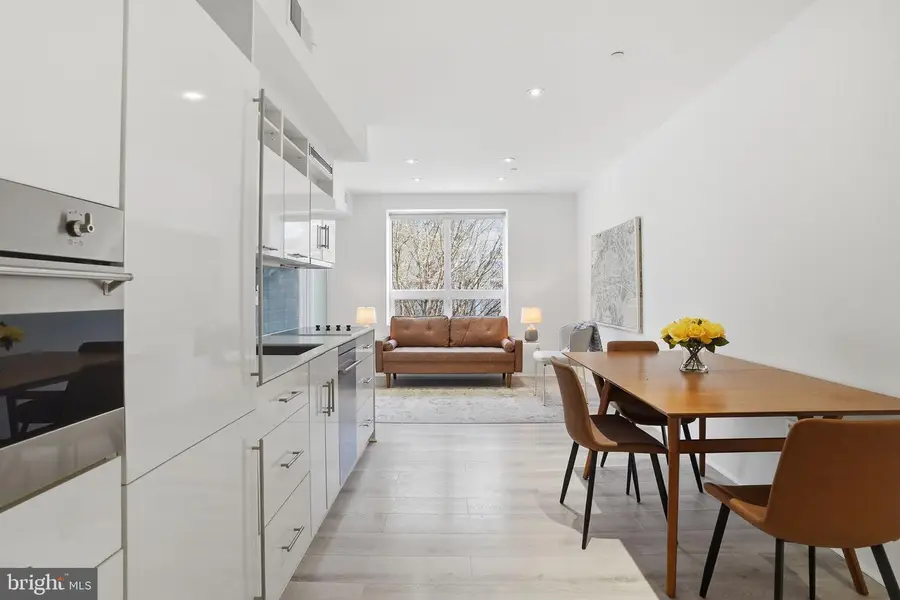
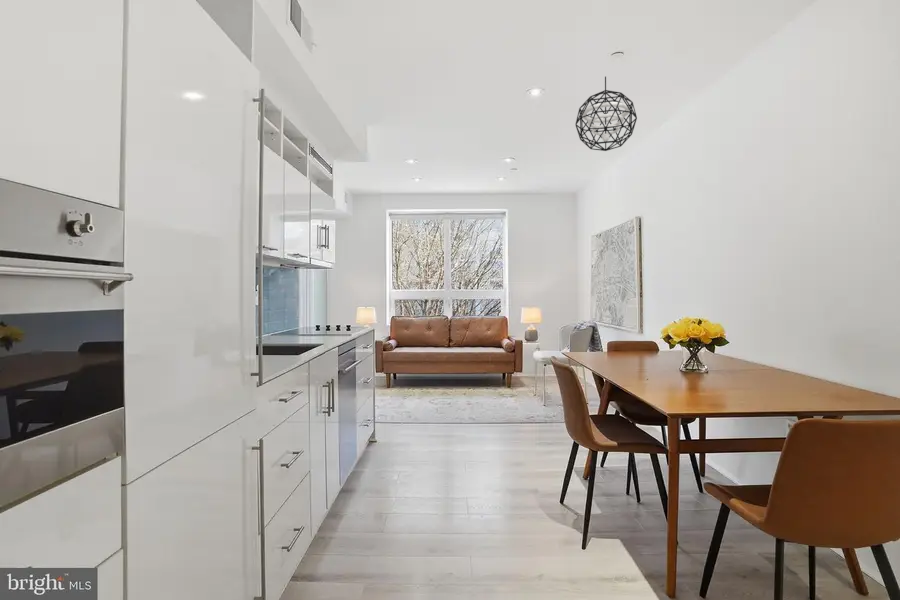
+ pendant light (605, 113)
